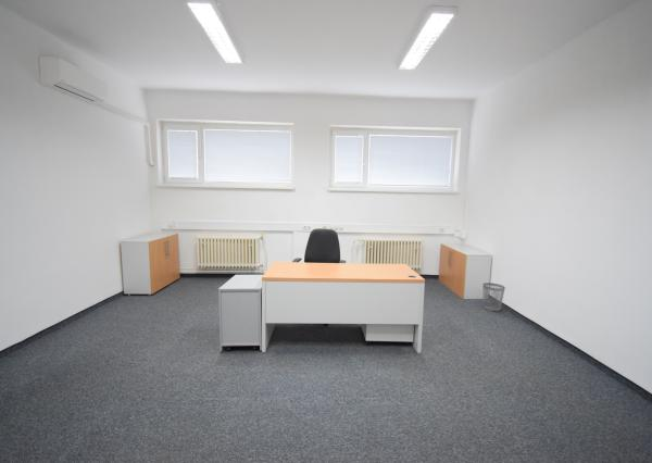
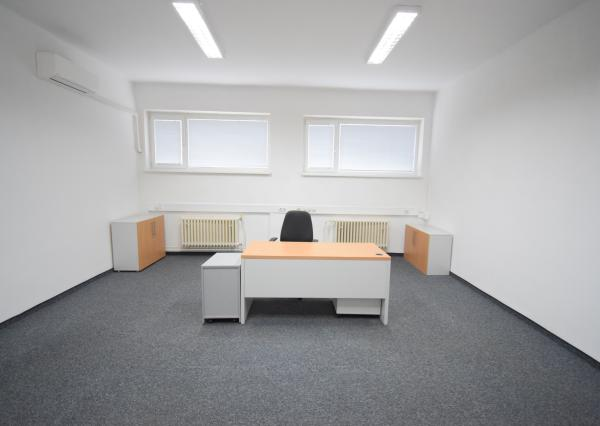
- wastebasket (492, 297)
